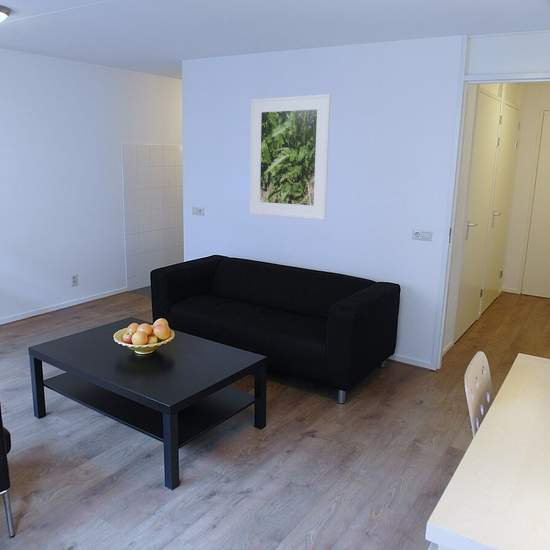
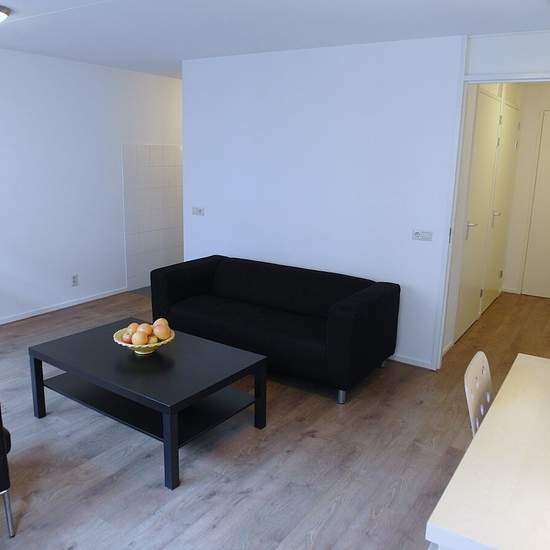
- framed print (287, 158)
